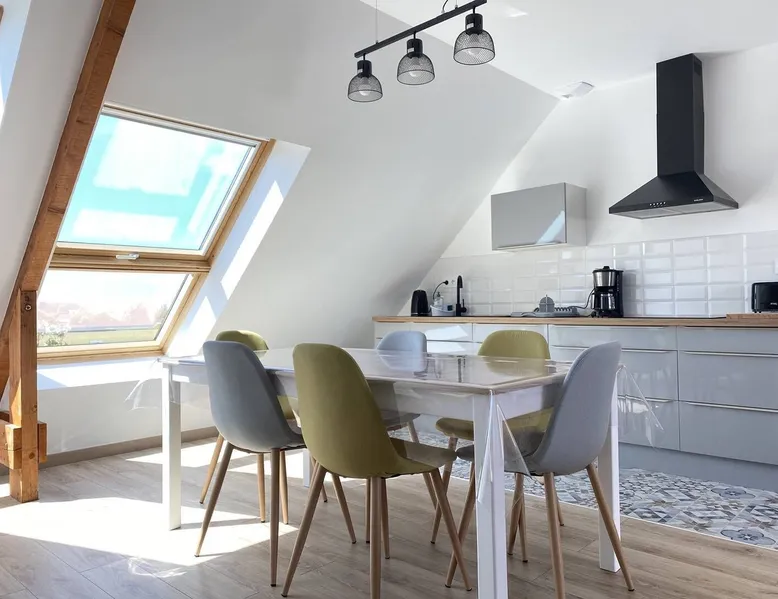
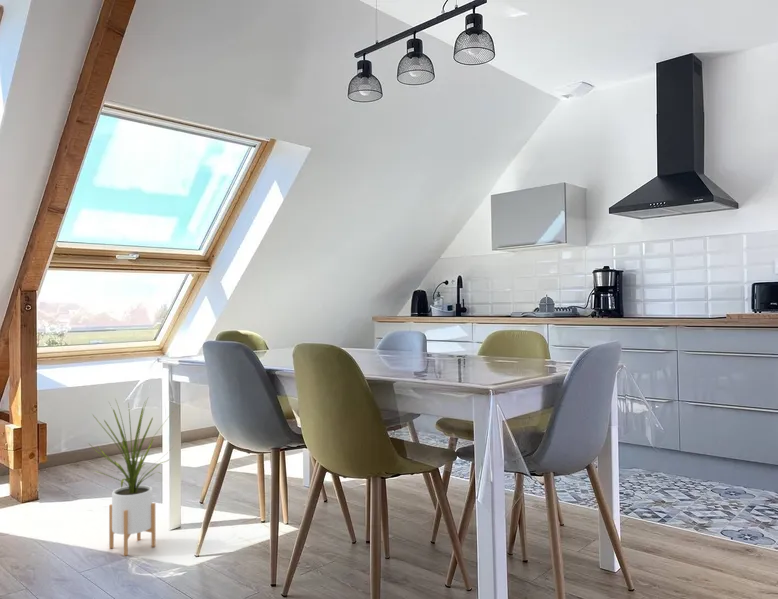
+ house plant (134, 472)
